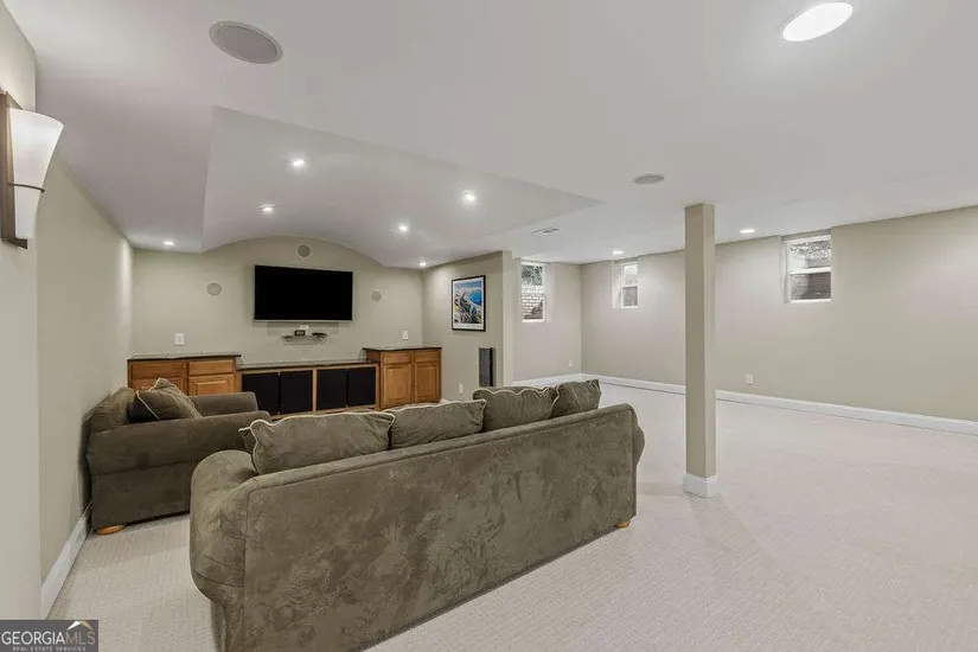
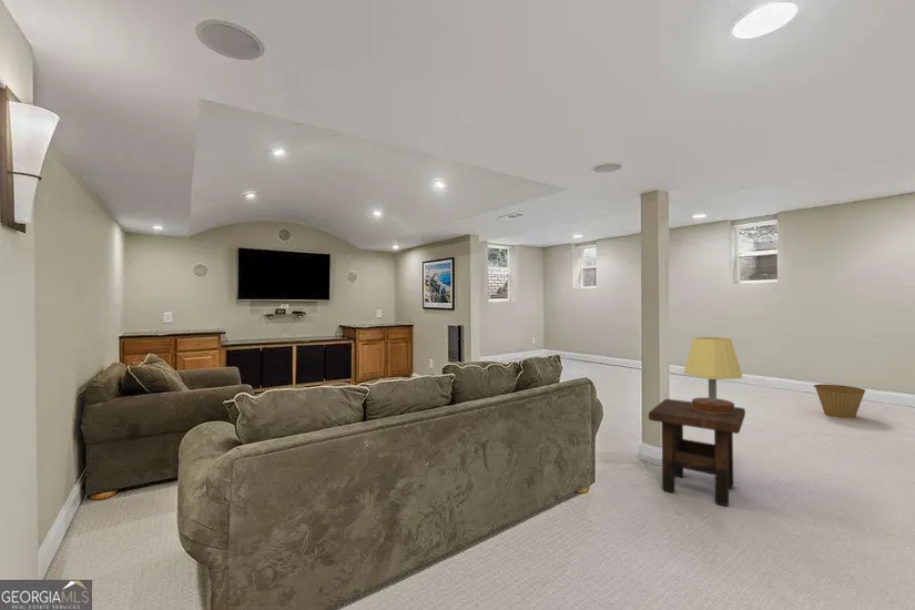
+ table lamp (712, 373)
+ basket (838, 401)
+ side table (698, 448)
